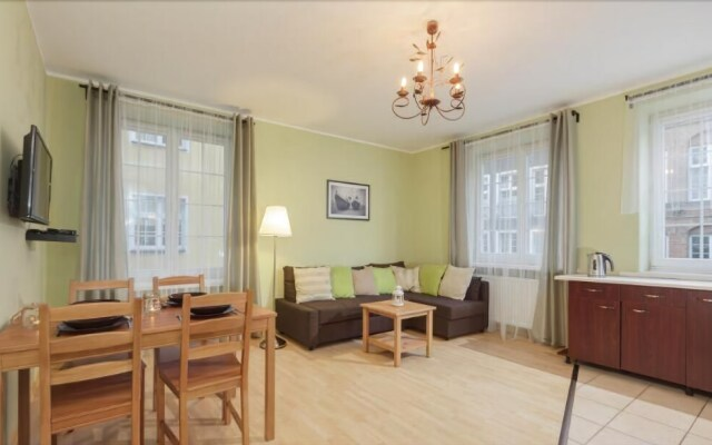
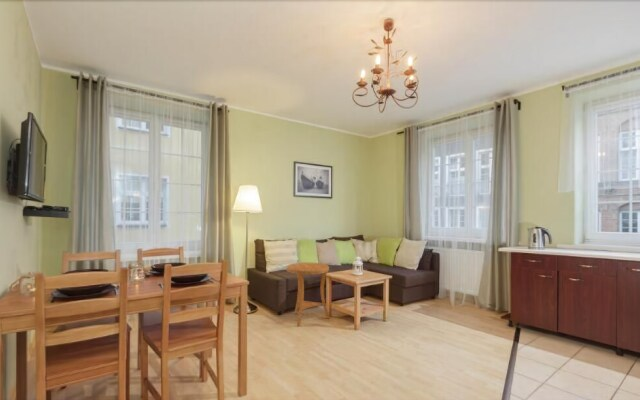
+ side table (303, 292)
